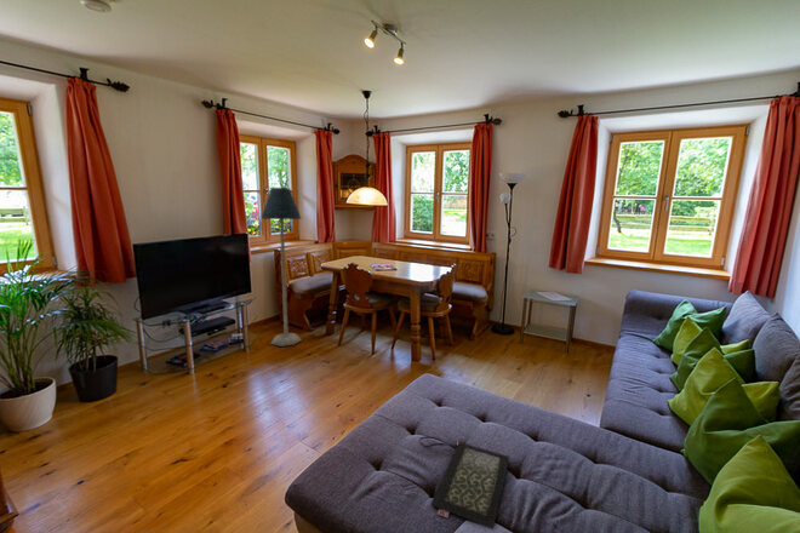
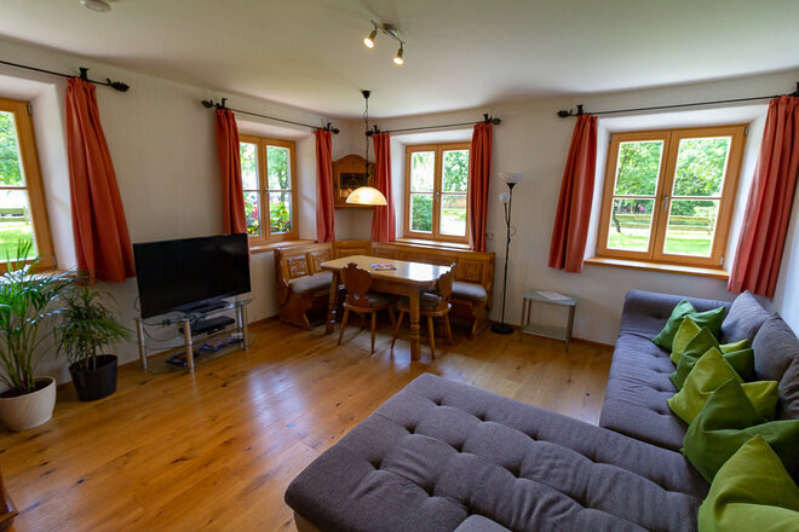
- floor lamp (284, 266)
- clutch bag (472, 474)
